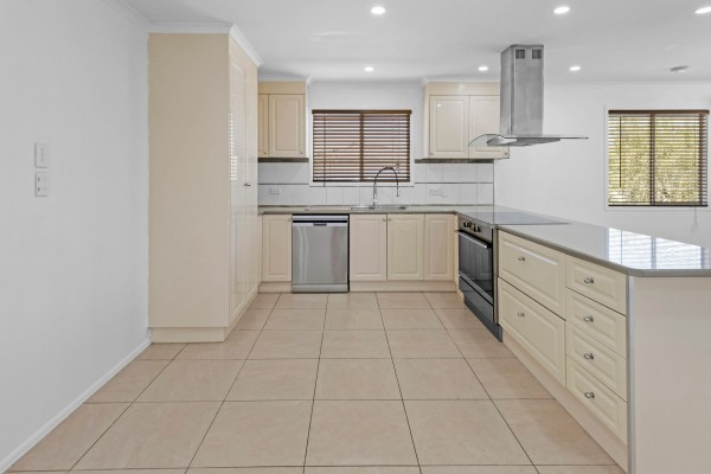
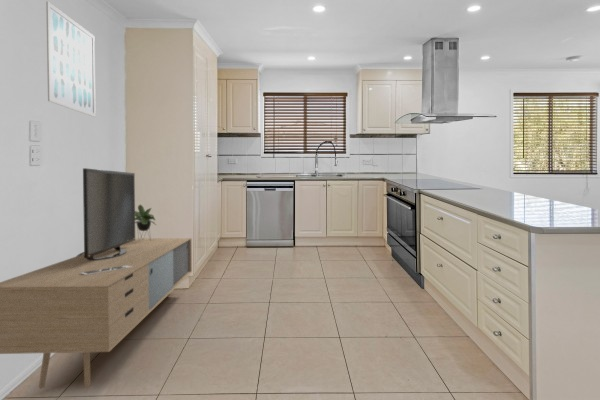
+ wall art (73, 65)
+ media console (119, 252)
